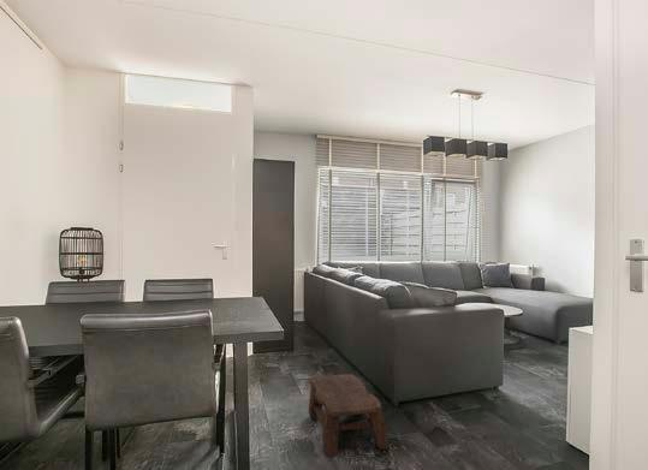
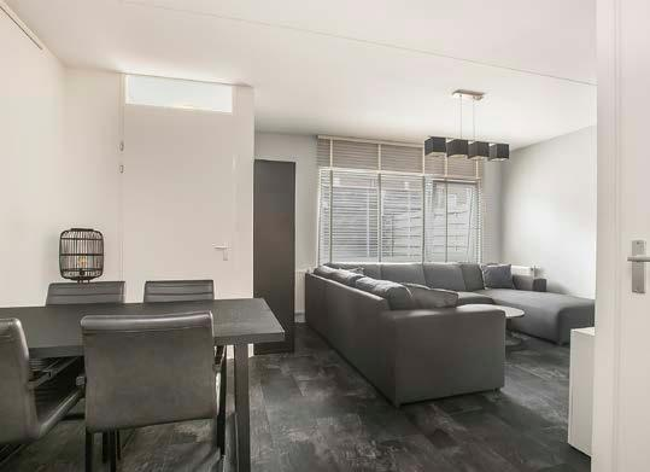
- stool (345, 410)
